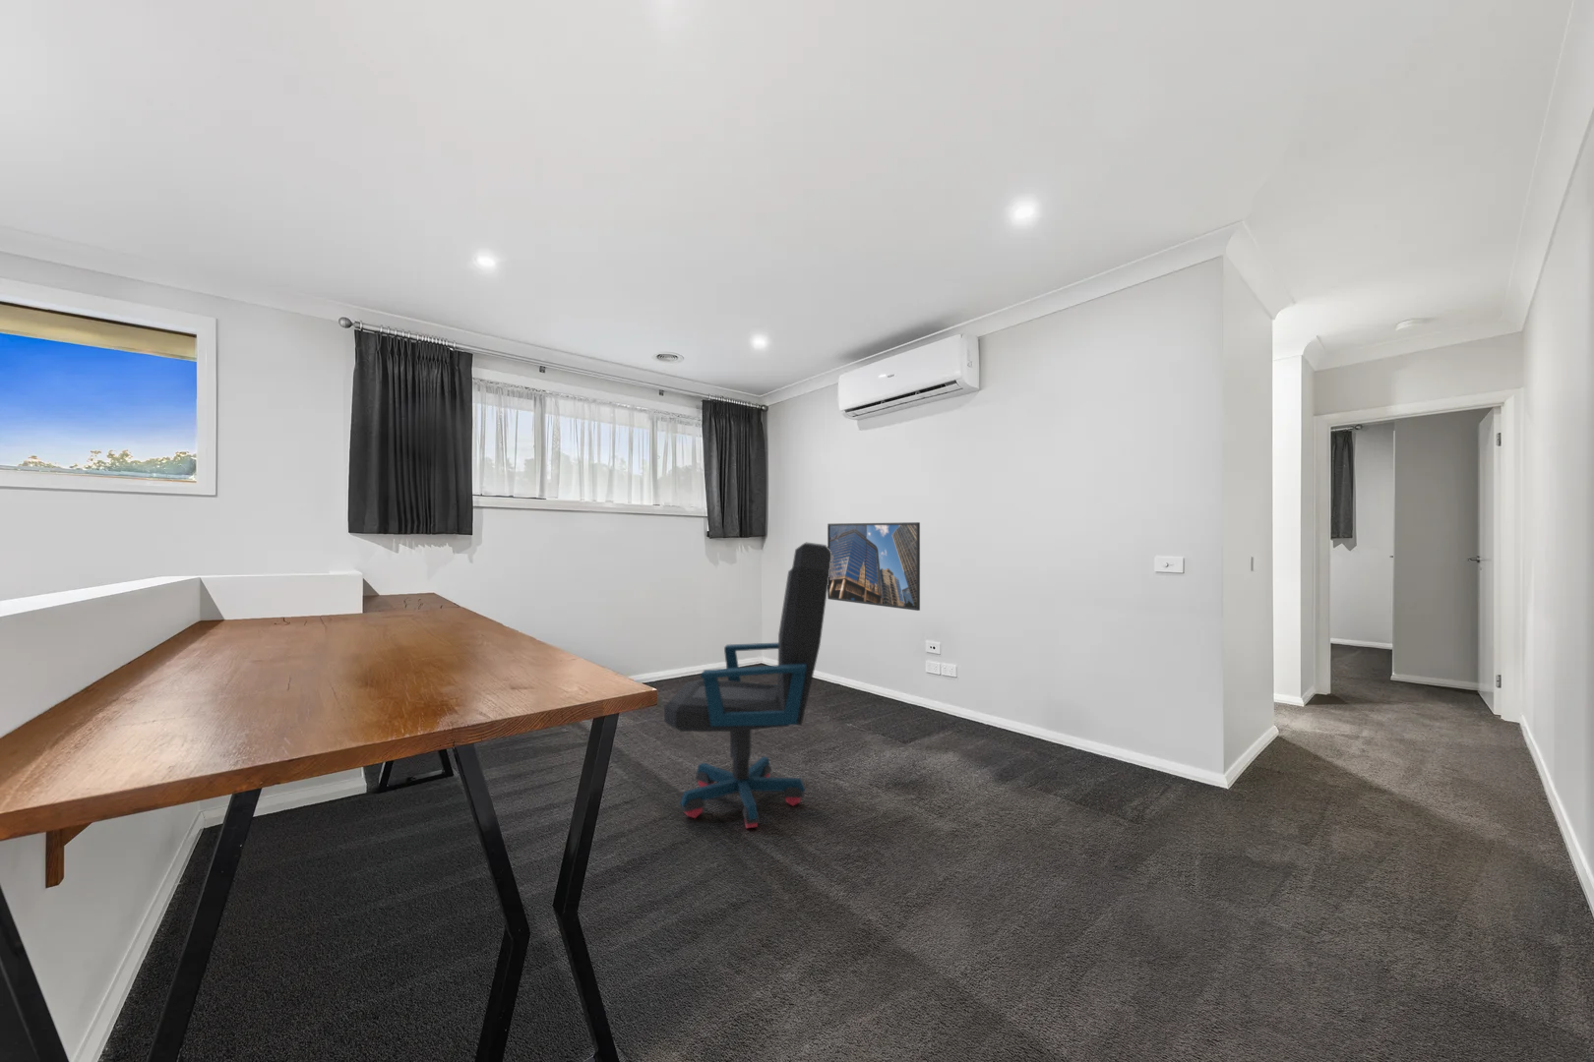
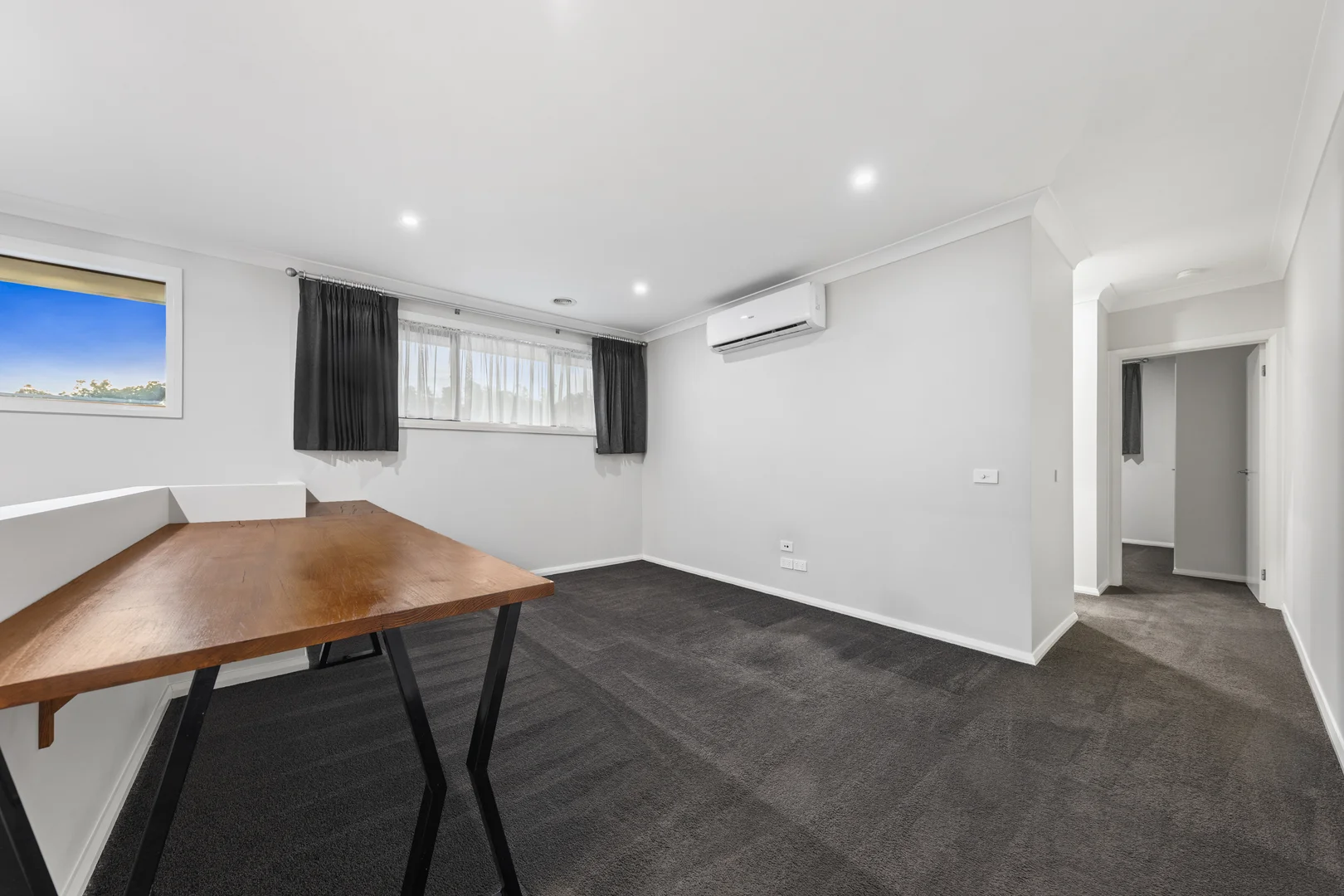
- chair (755, 672)
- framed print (869, 563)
